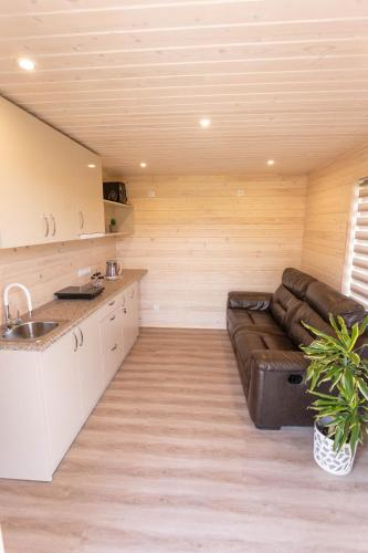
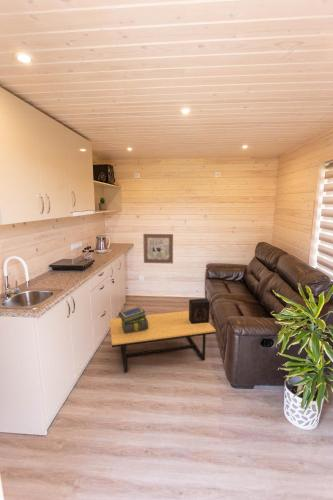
+ decorative box (199, 310)
+ wall art (158, 248)
+ coffee table (160, 338)
+ stack of books (133, 319)
